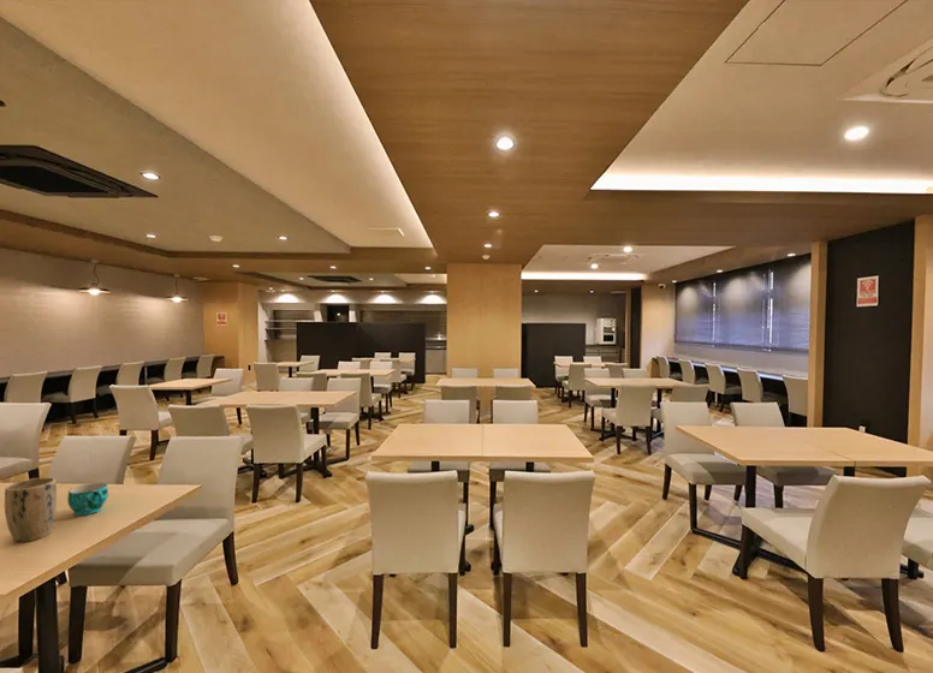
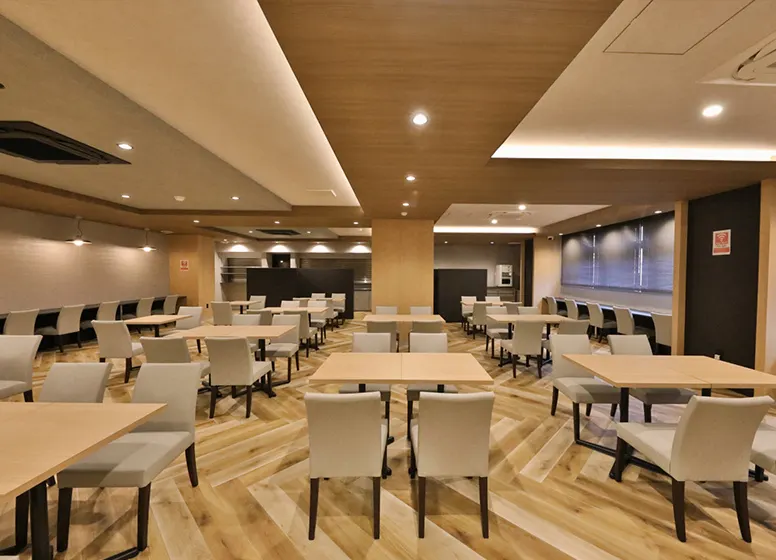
- plant pot (31, 510)
- cup (90, 499)
